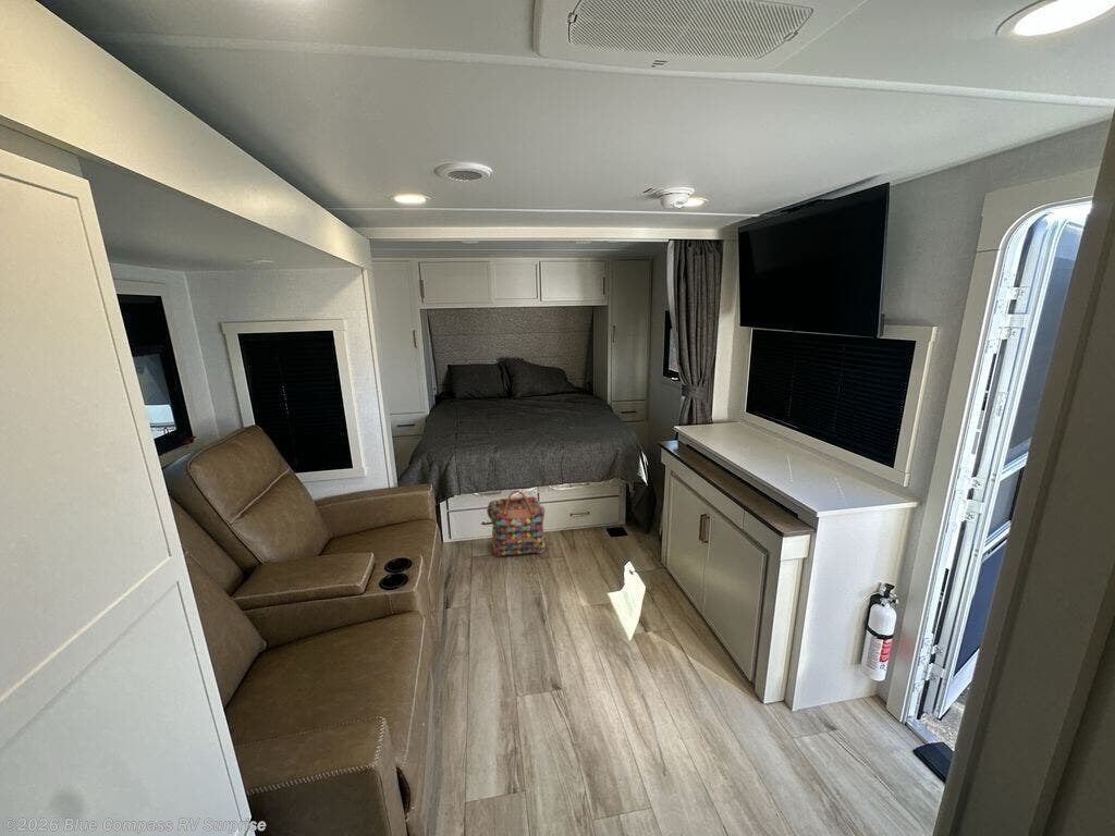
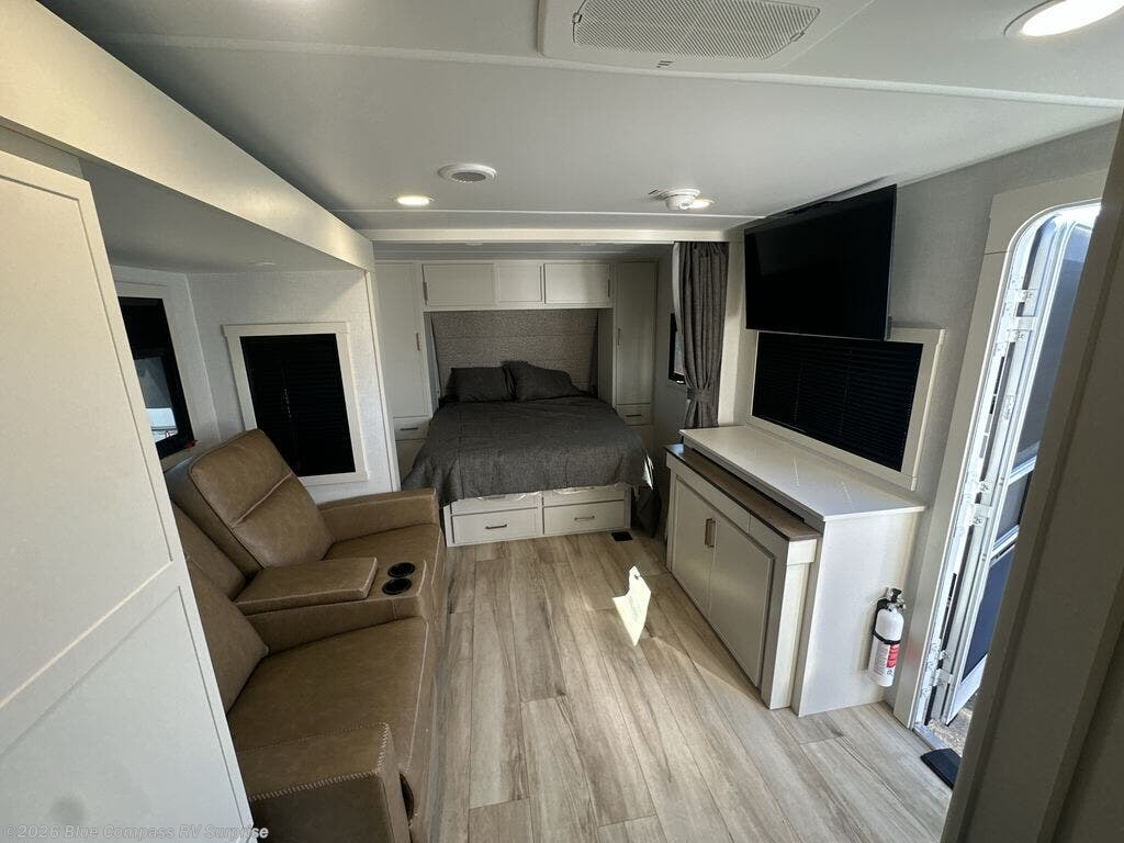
- backpack (516, 519)
